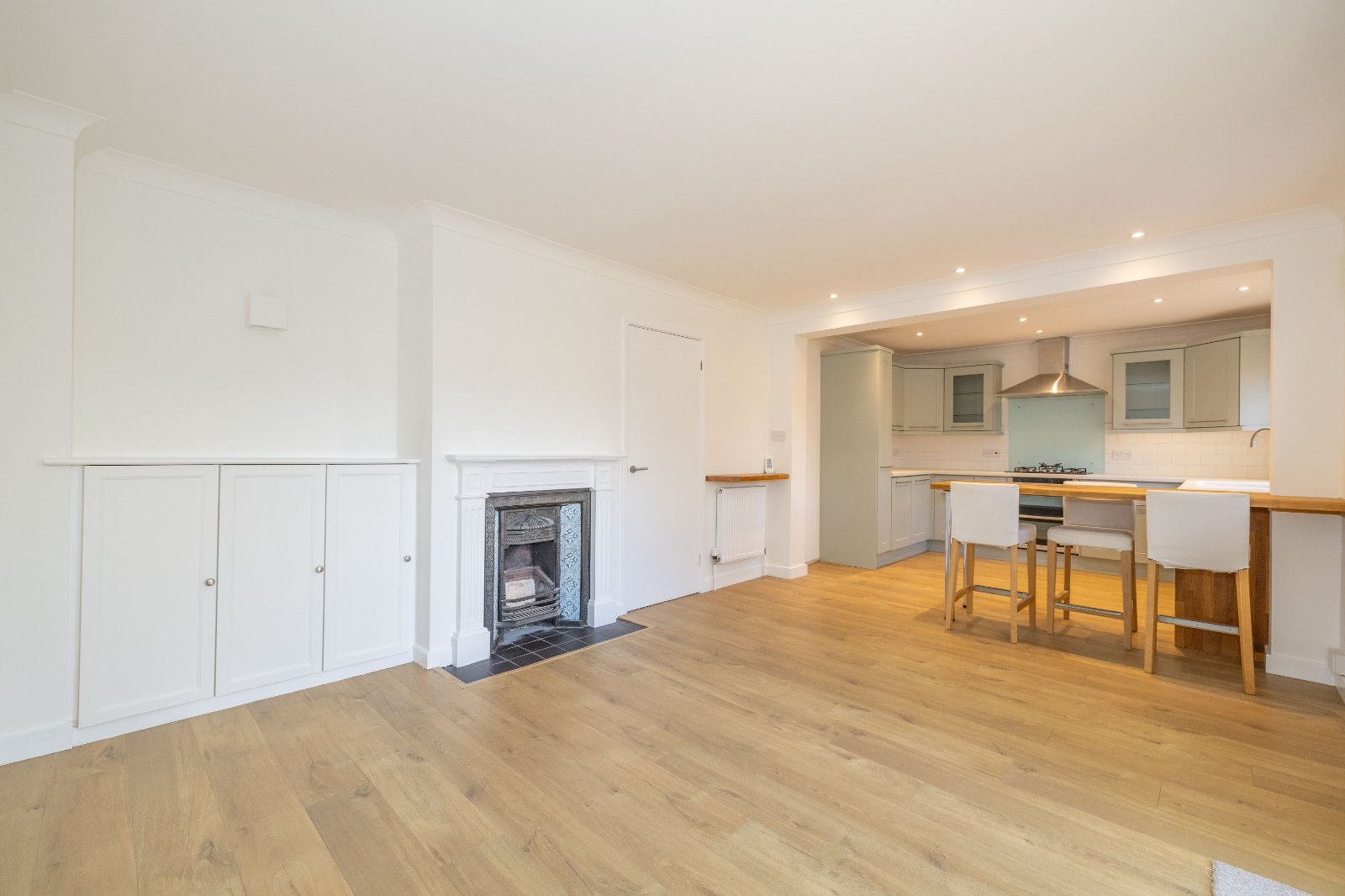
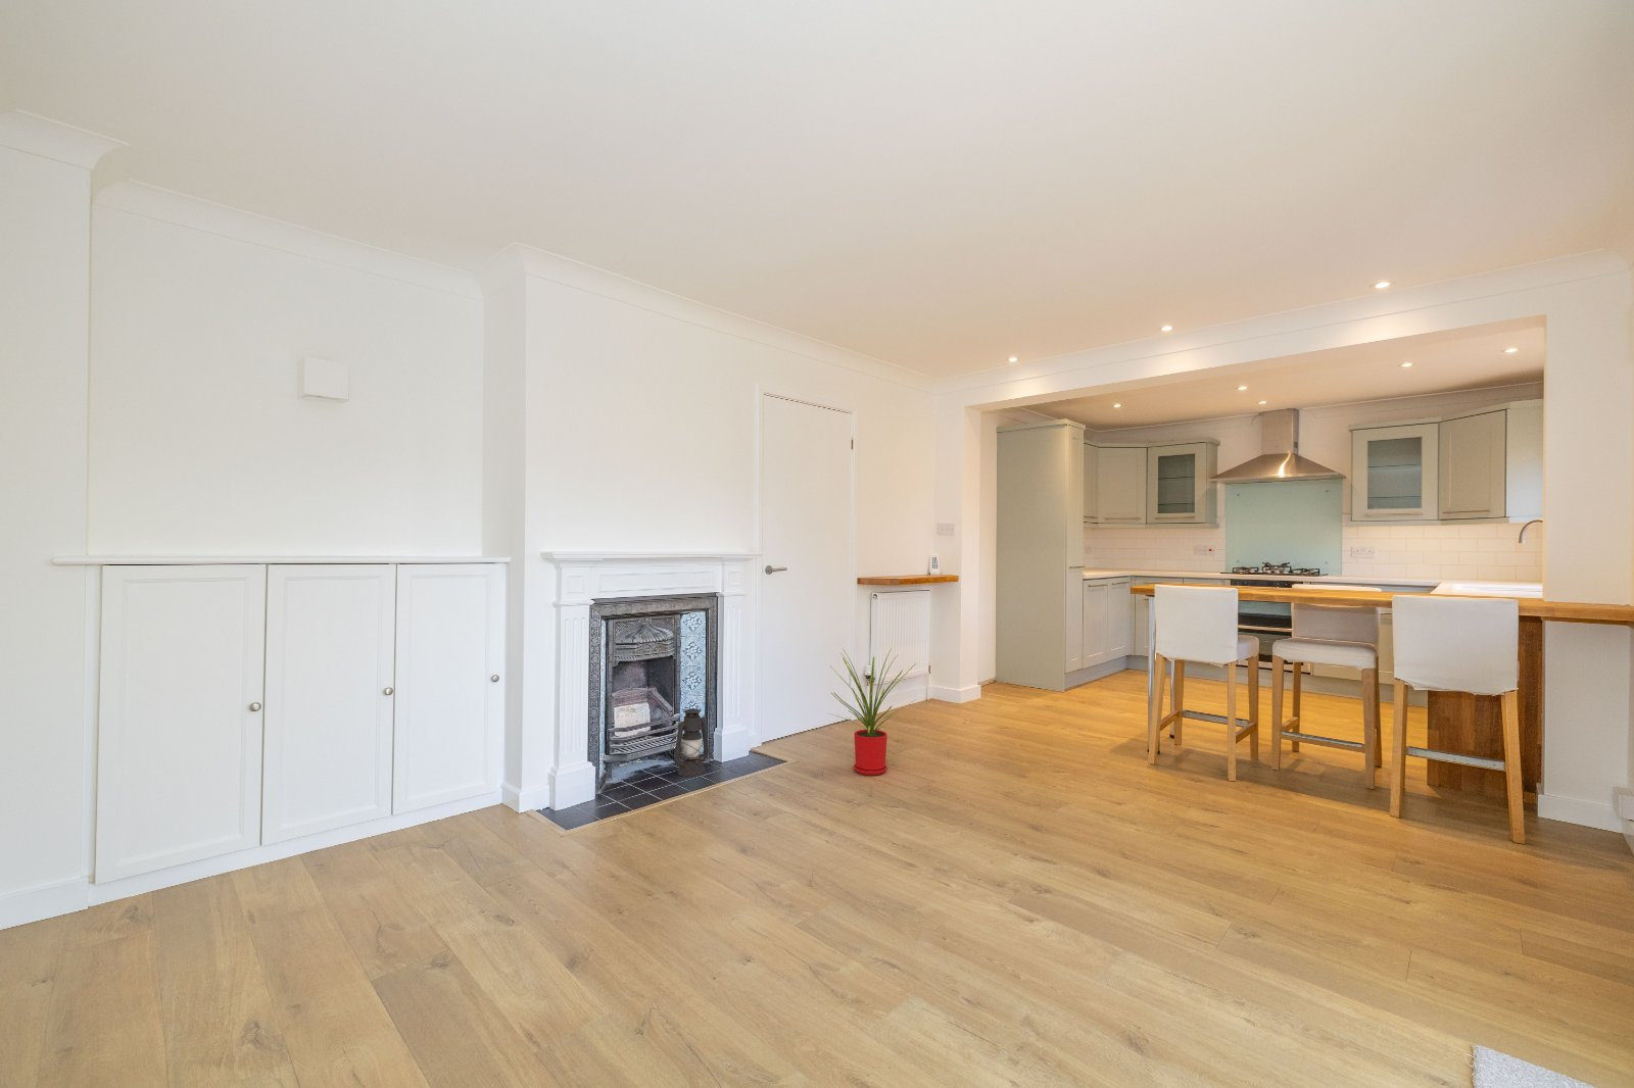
+ lantern (690, 739)
+ house plant (871, 709)
